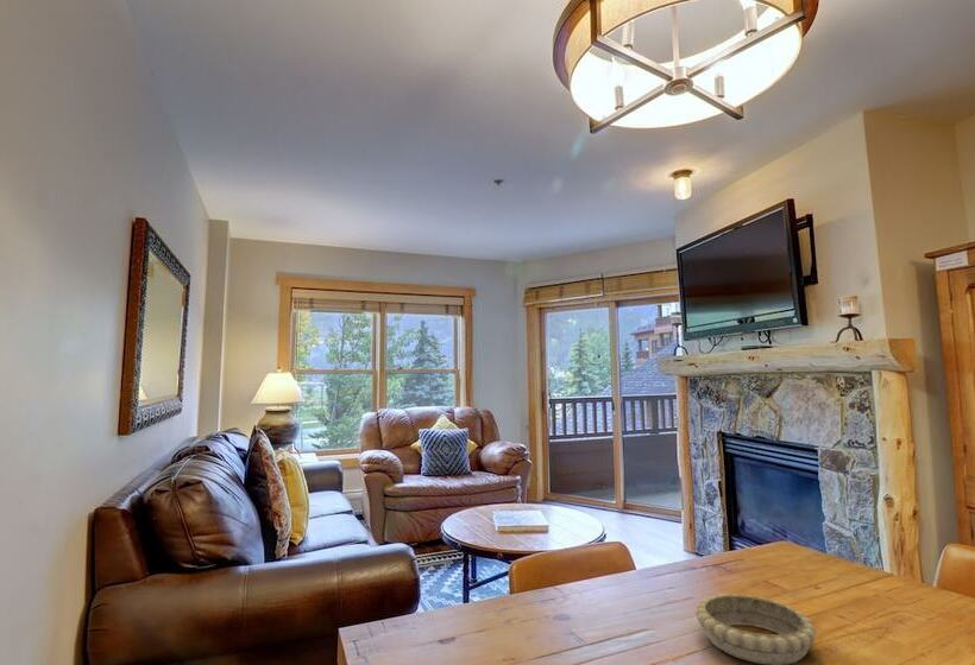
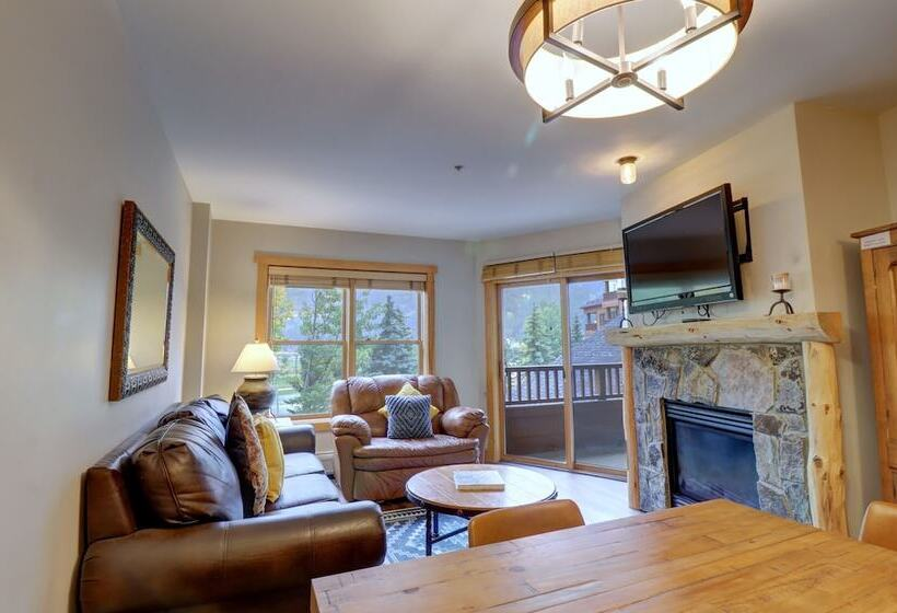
- decorative bowl (753, 625)
